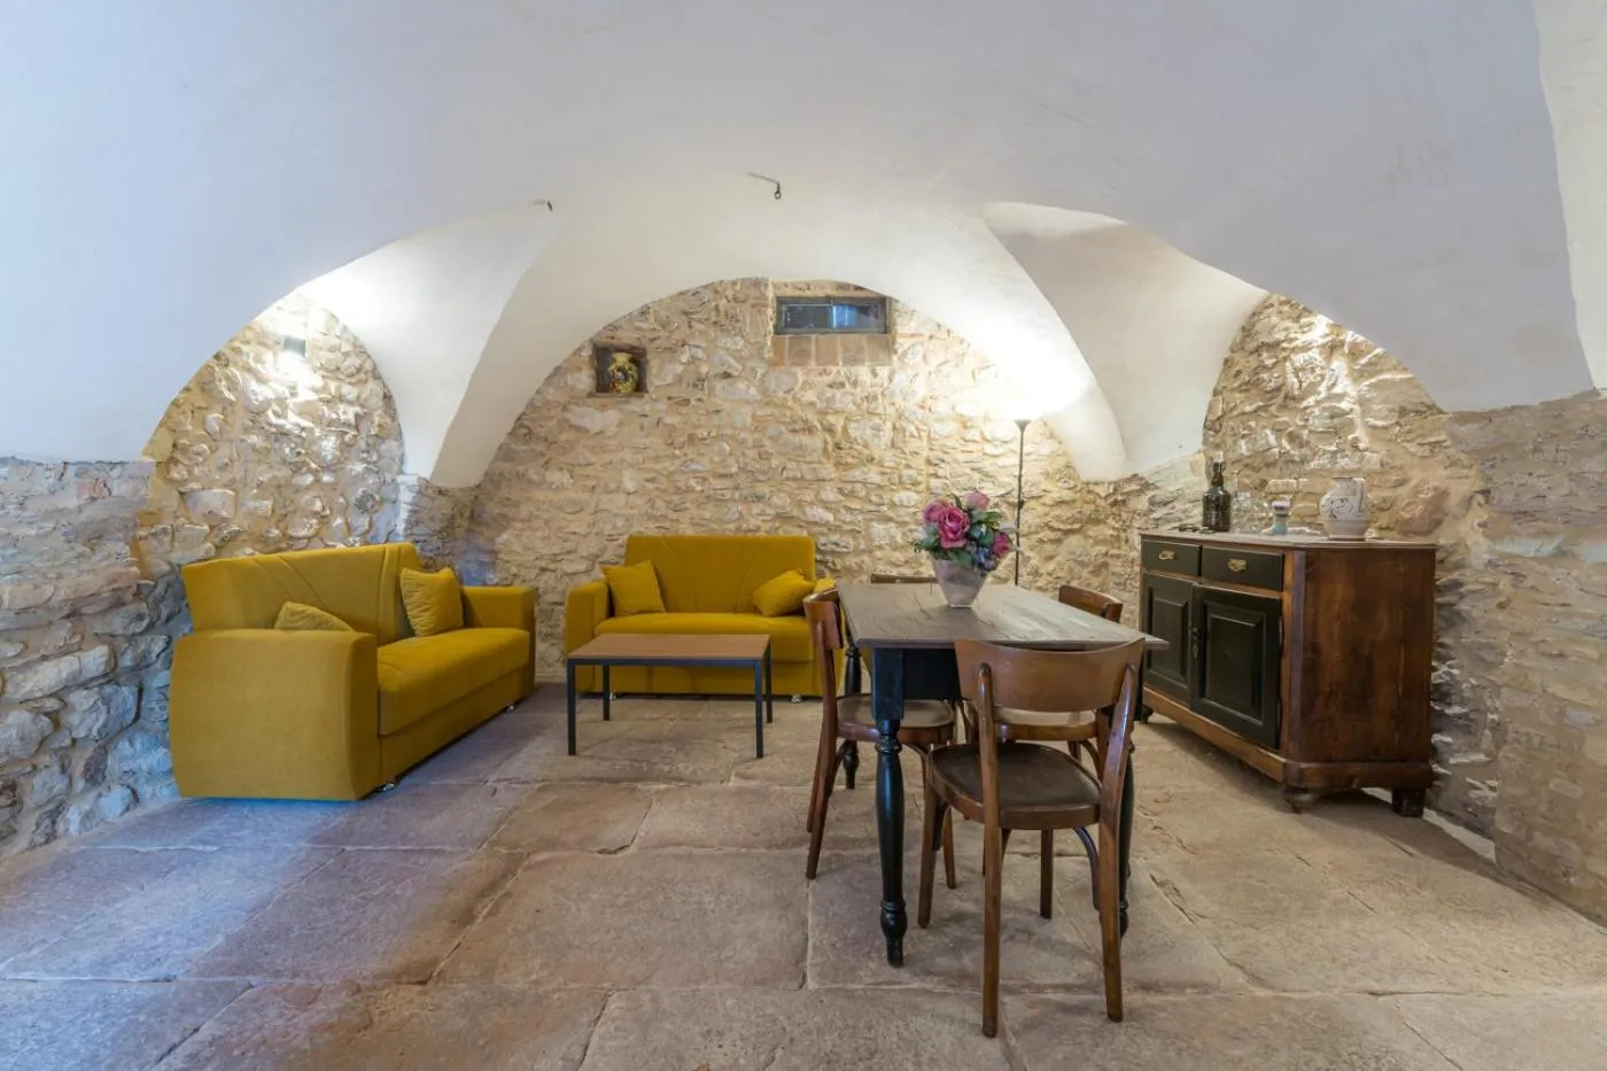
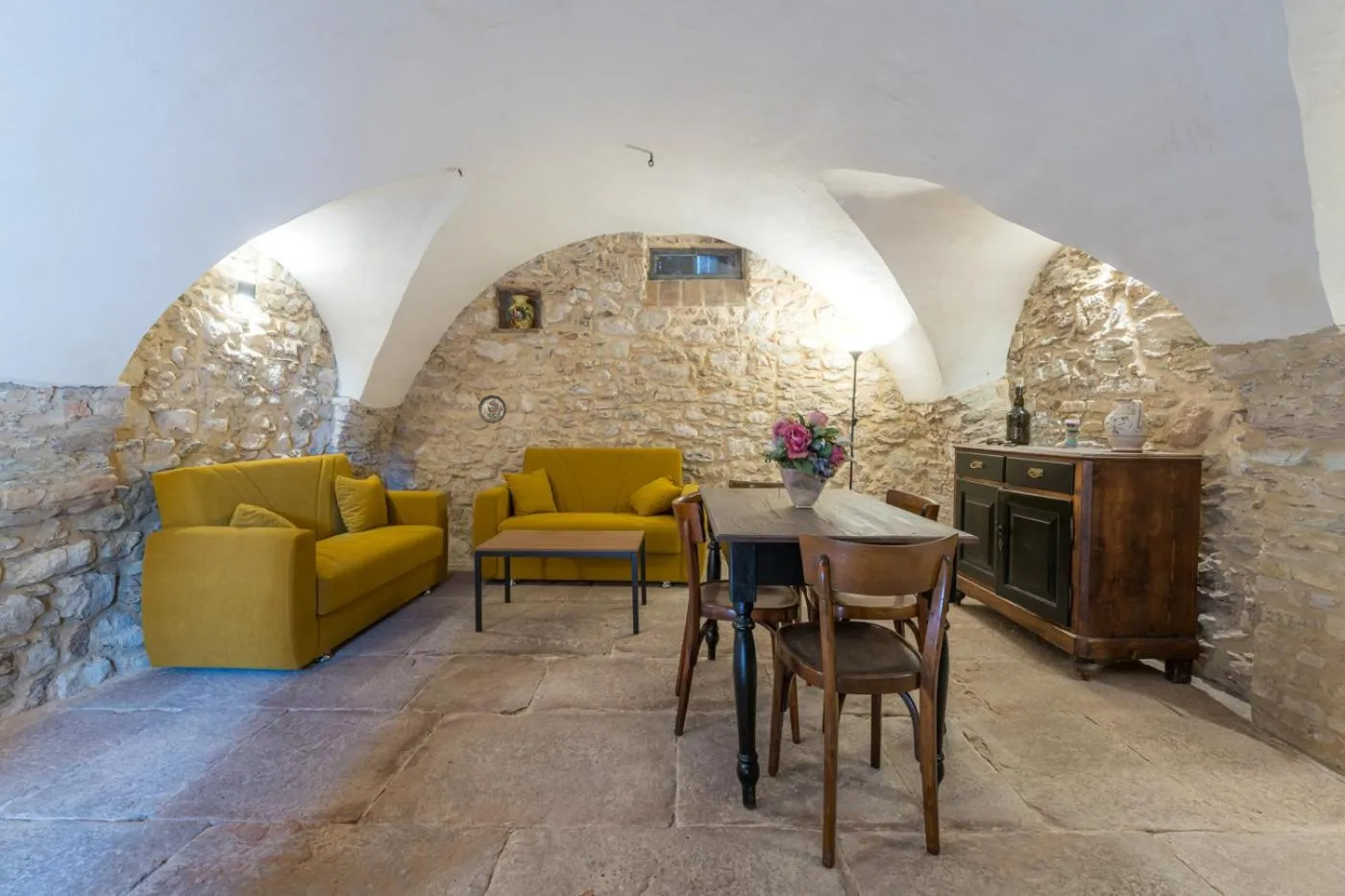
+ decorative plate (492, 409)
